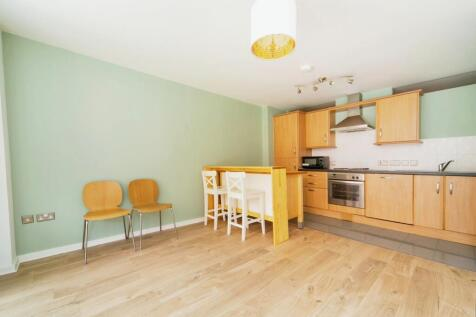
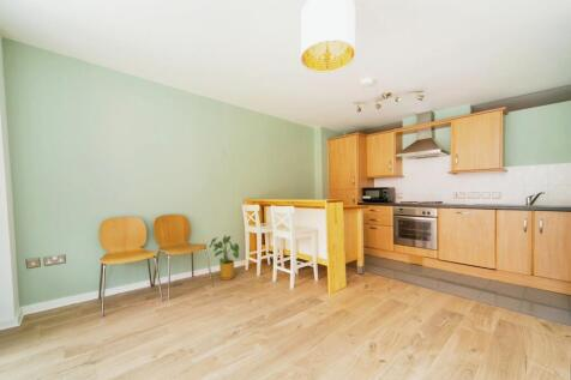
+ house plant (224, 258)
